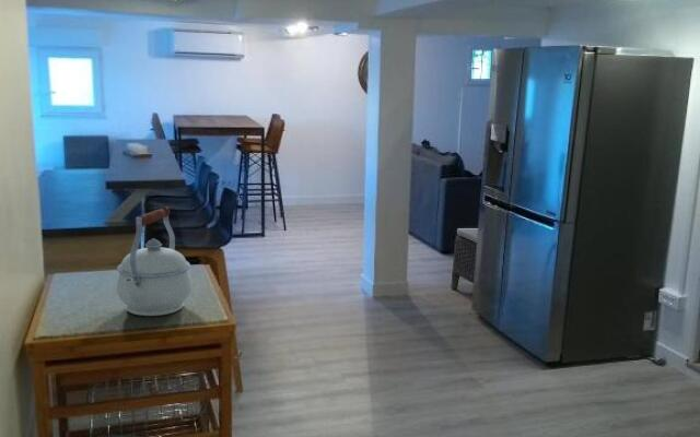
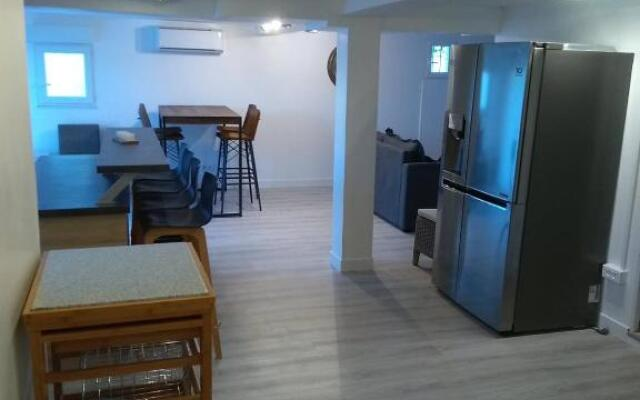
- kettle (151, 261)
